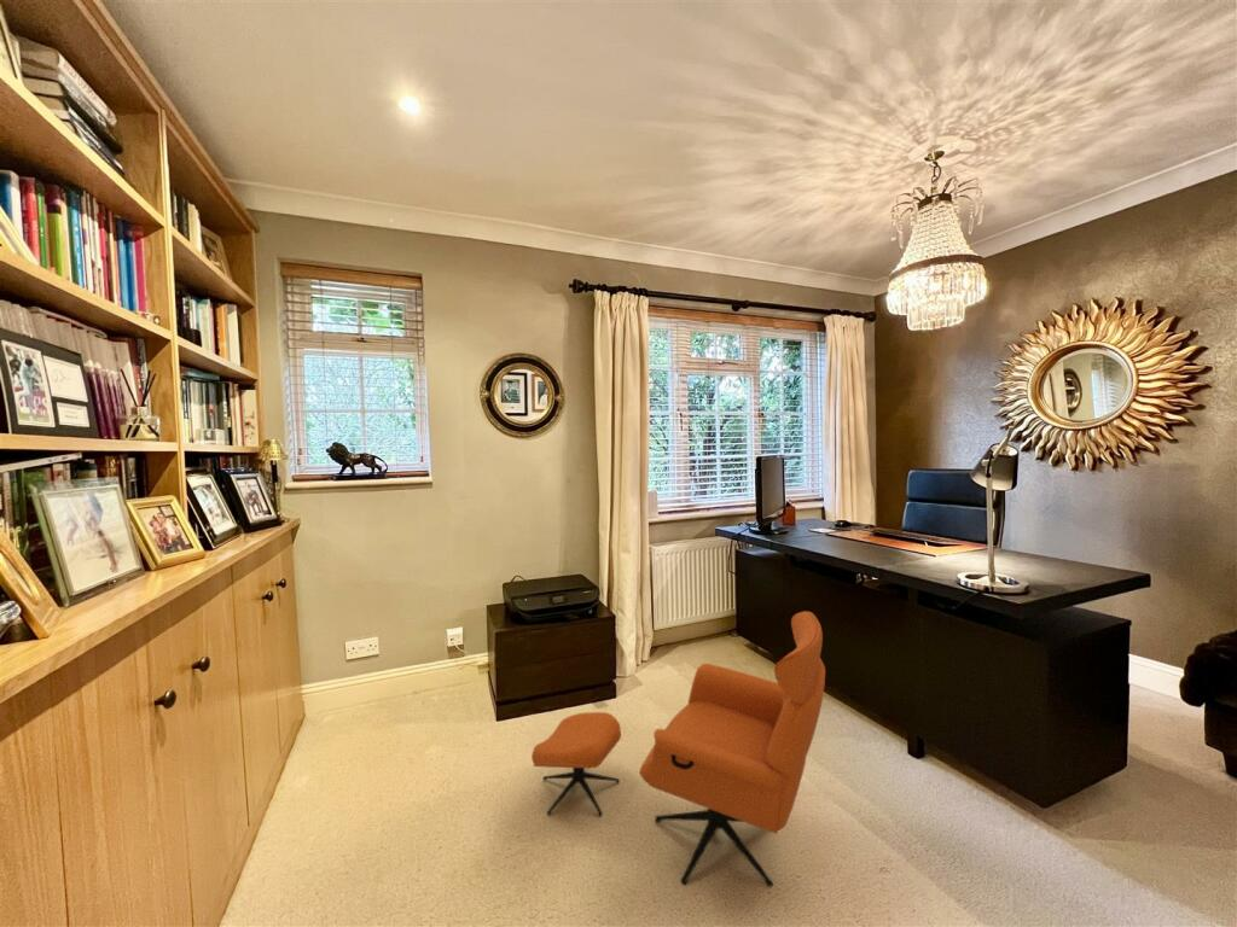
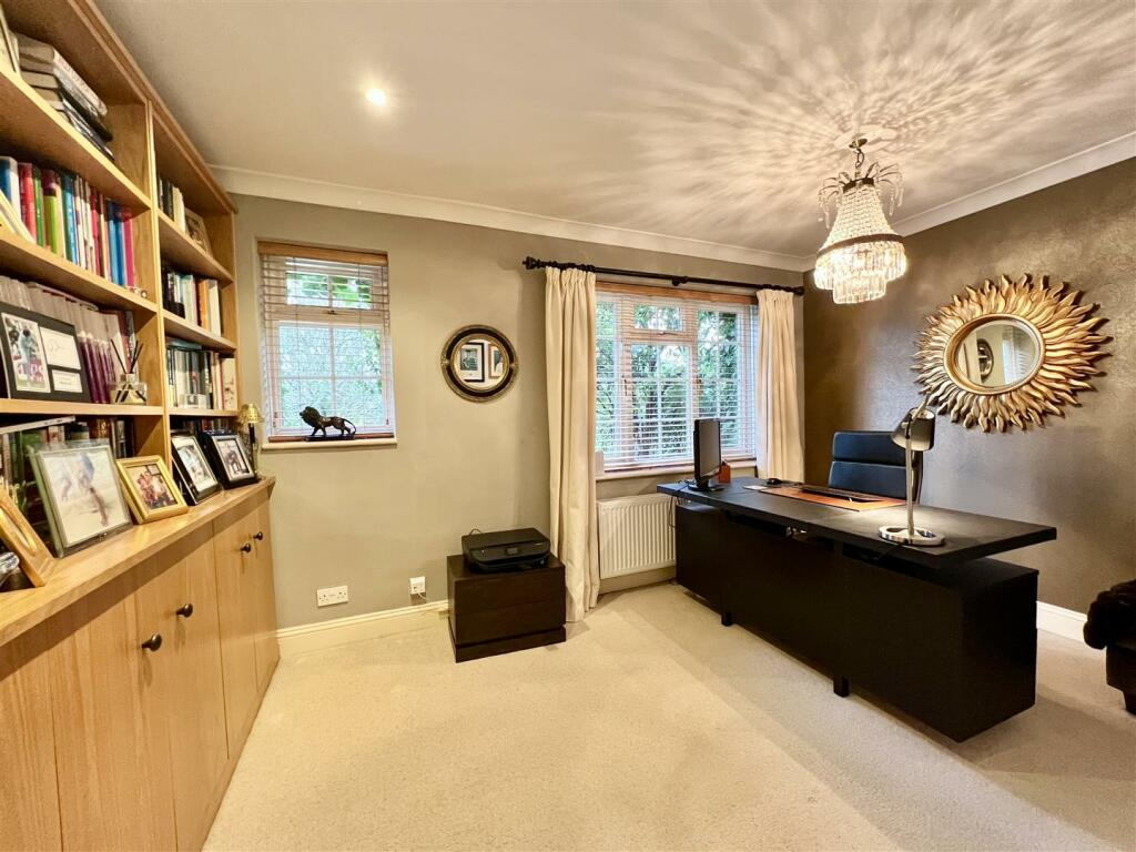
- armchair (670, 721)
